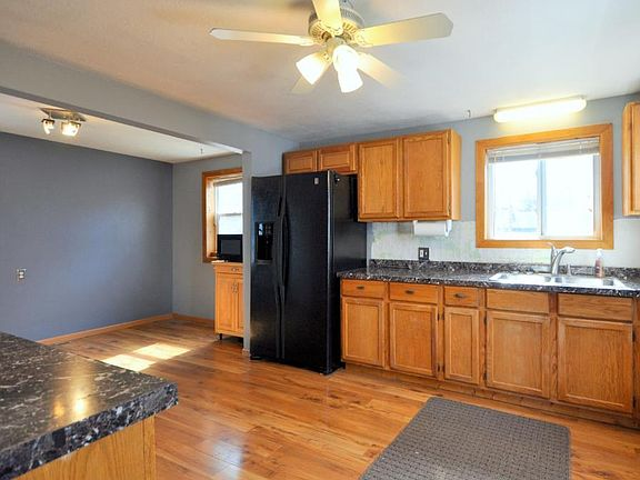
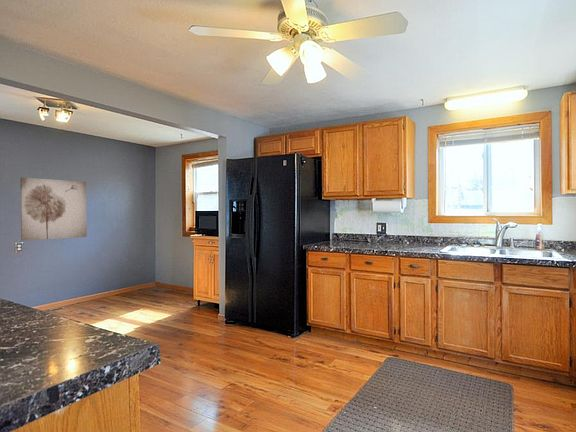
+ wall art (55, 209)
